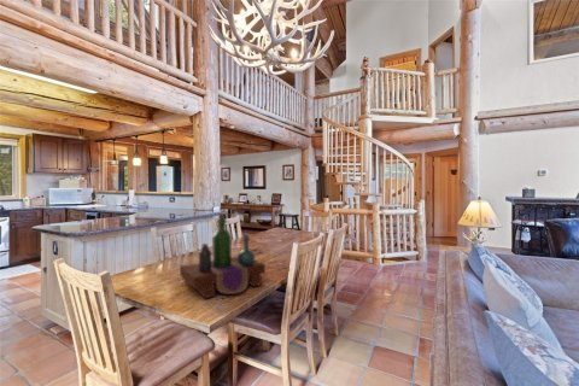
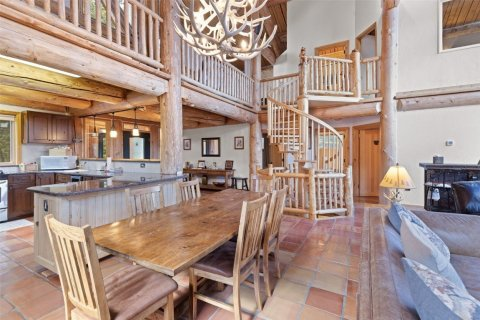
- bottle (222, 248)
